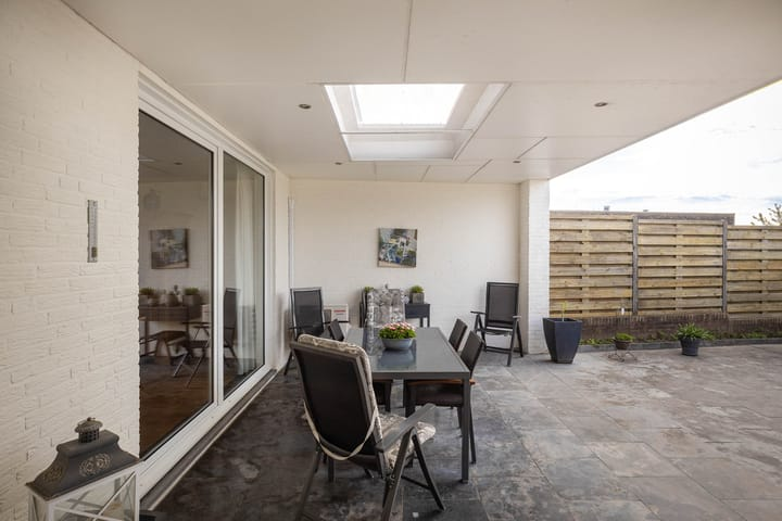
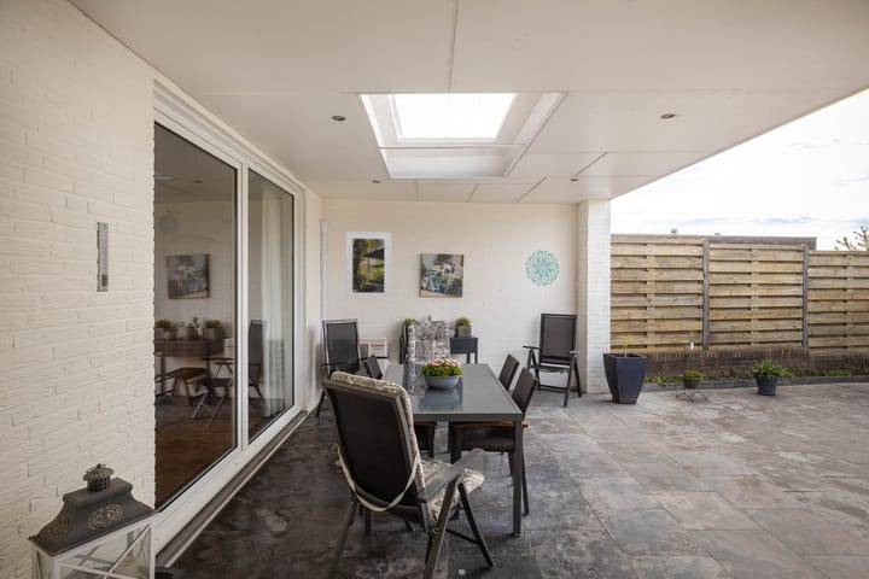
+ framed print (368, 265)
+ wall decoration (542, 267)
